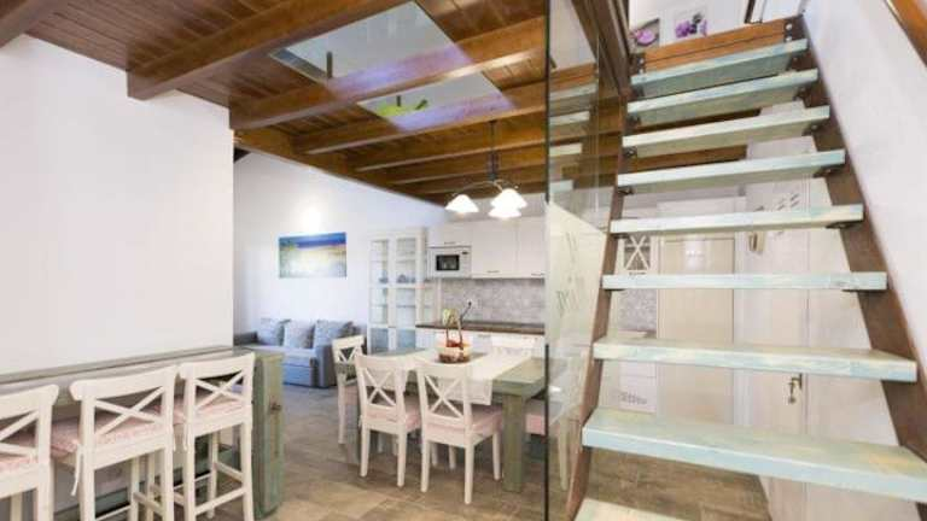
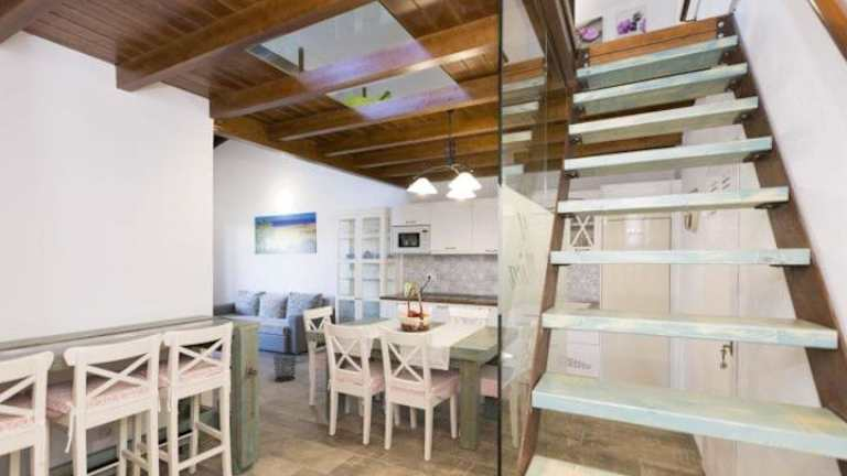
+ waste bin (285, 367)
